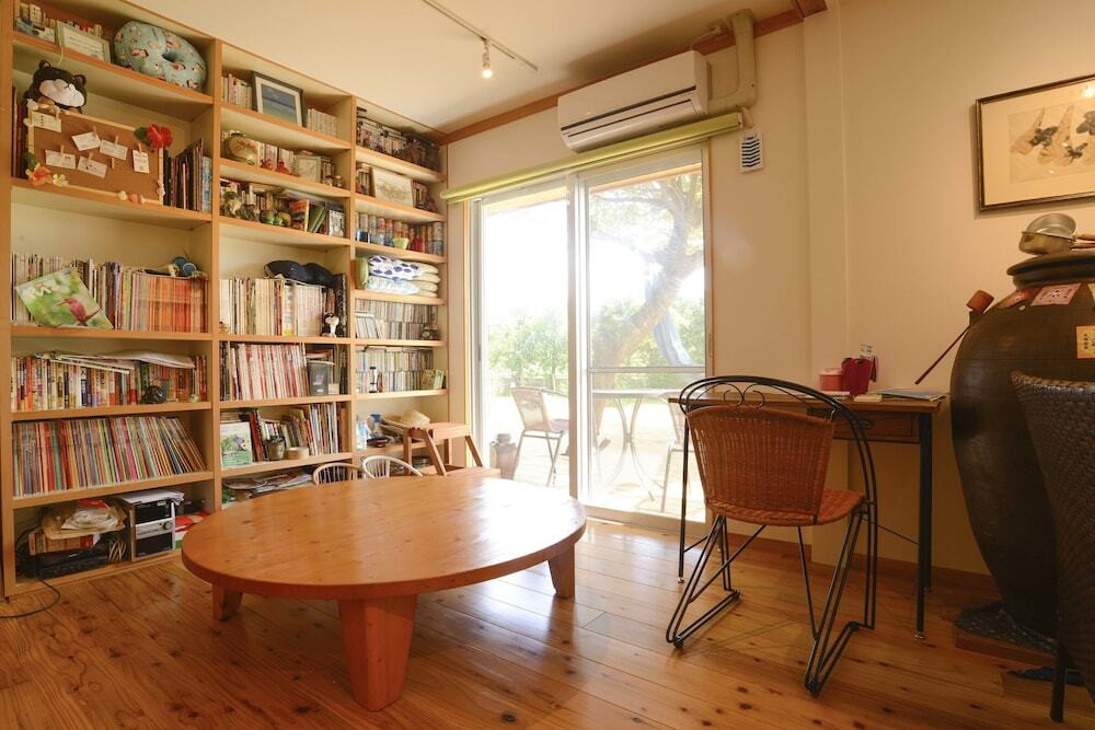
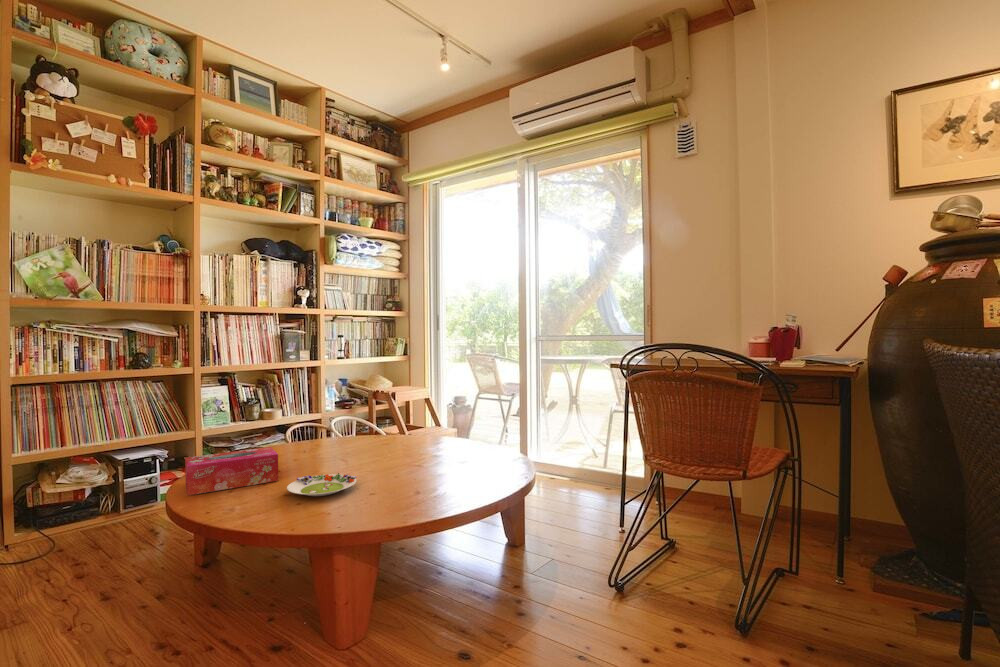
+ salad plate (322, 485)
+ tissue box (232, 469)
